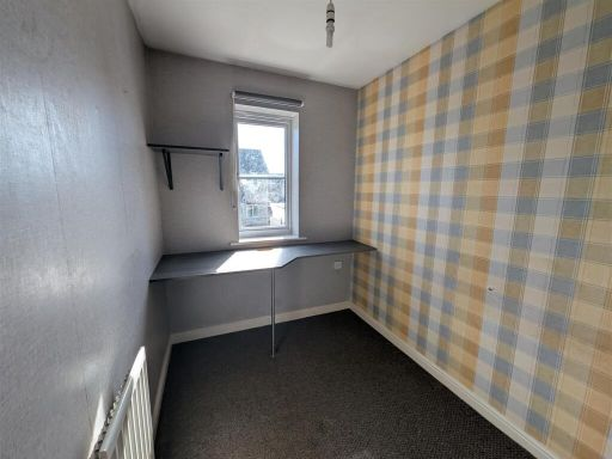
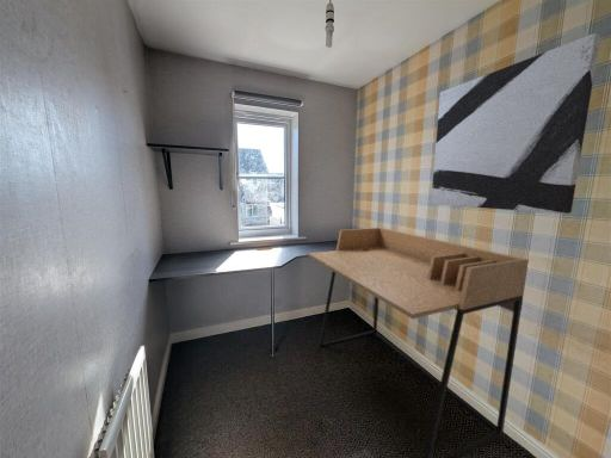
+ wall art (493, 141)
+ desk (393, 307)
